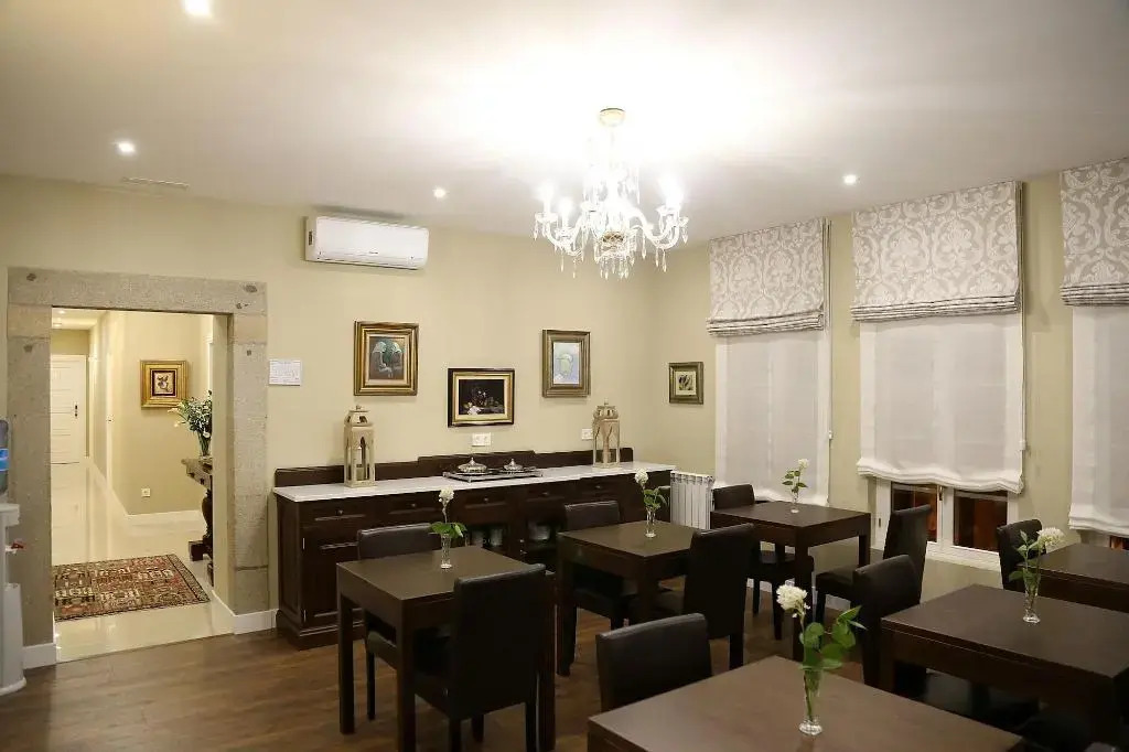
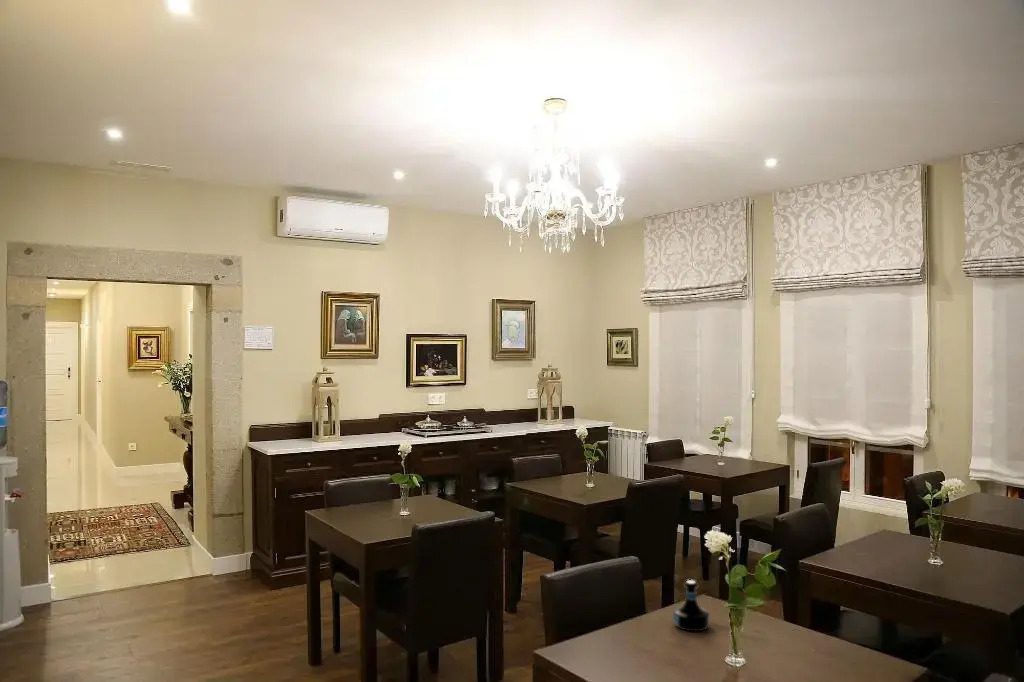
+ tequila bottle (691, 603)
